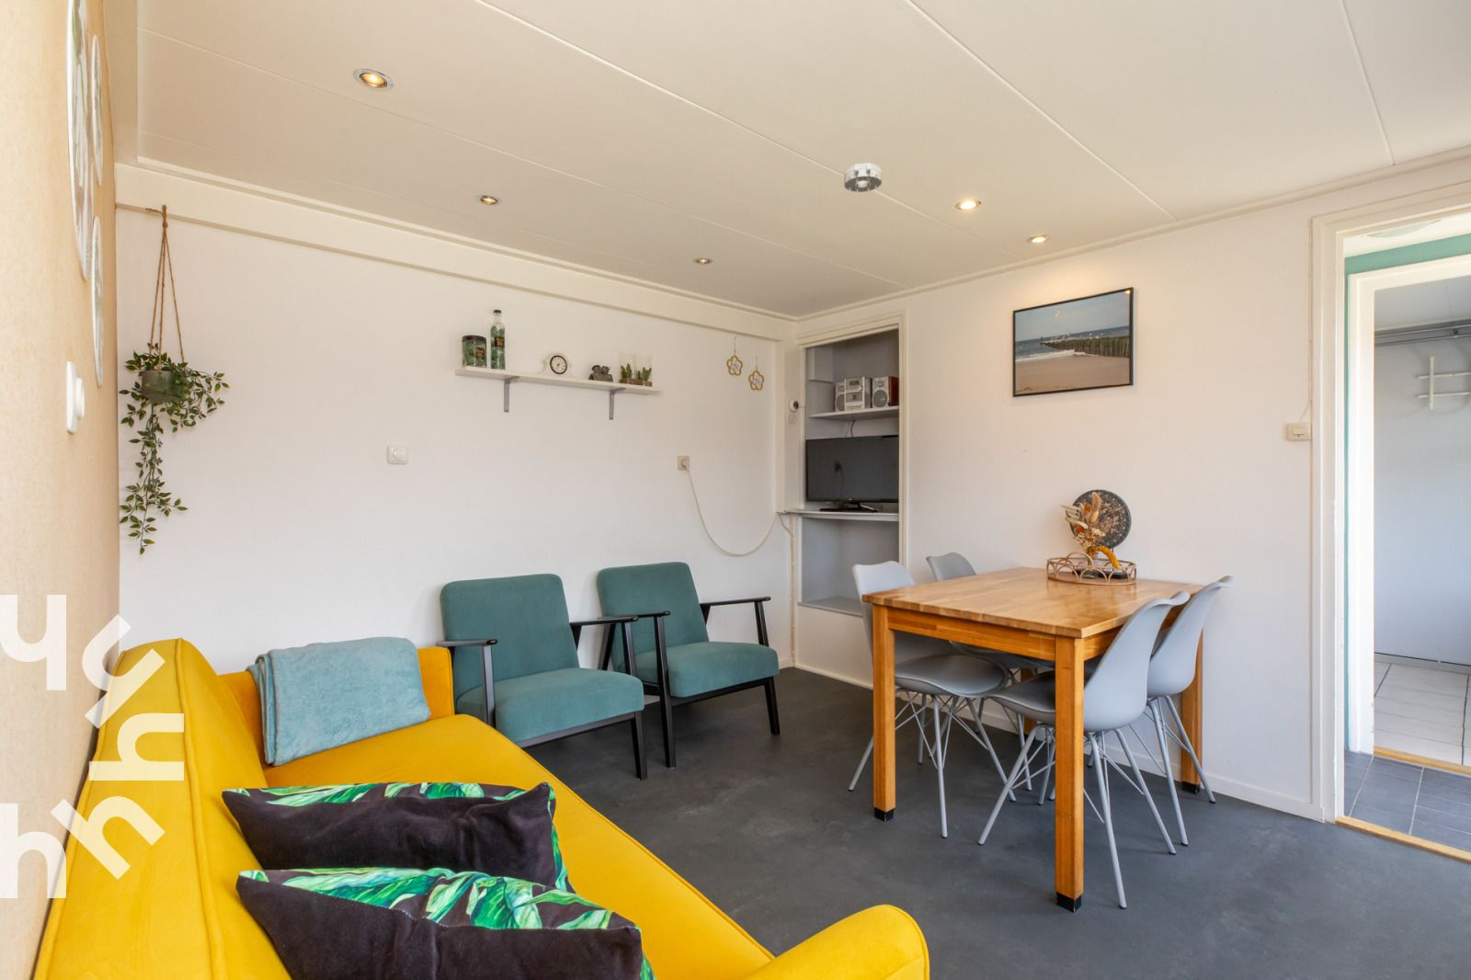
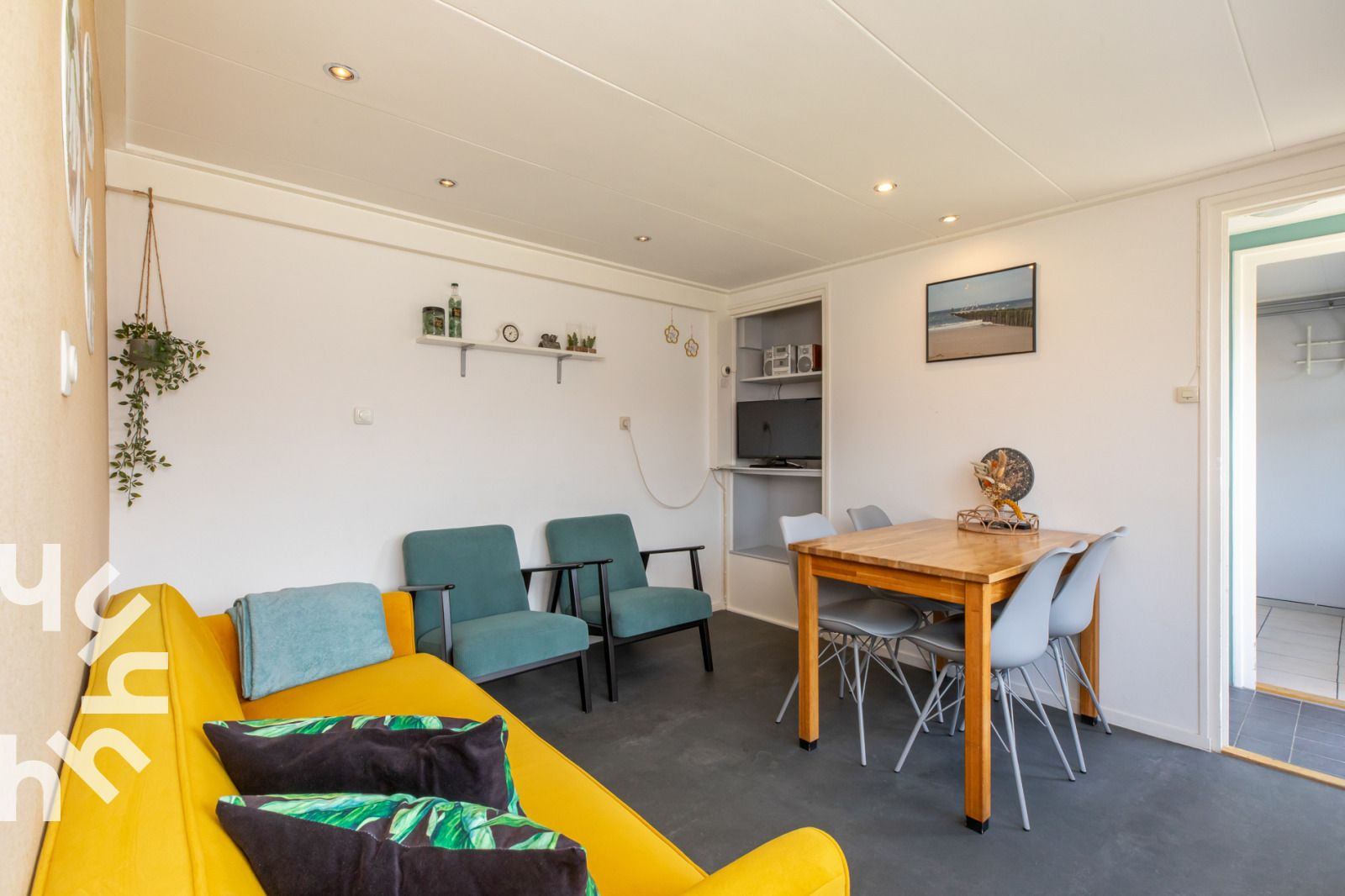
- smoke detector (863, 176)
